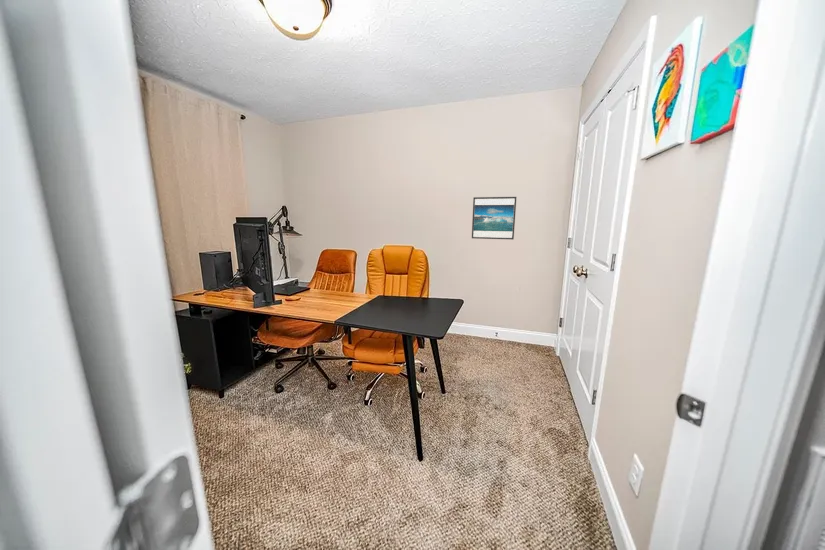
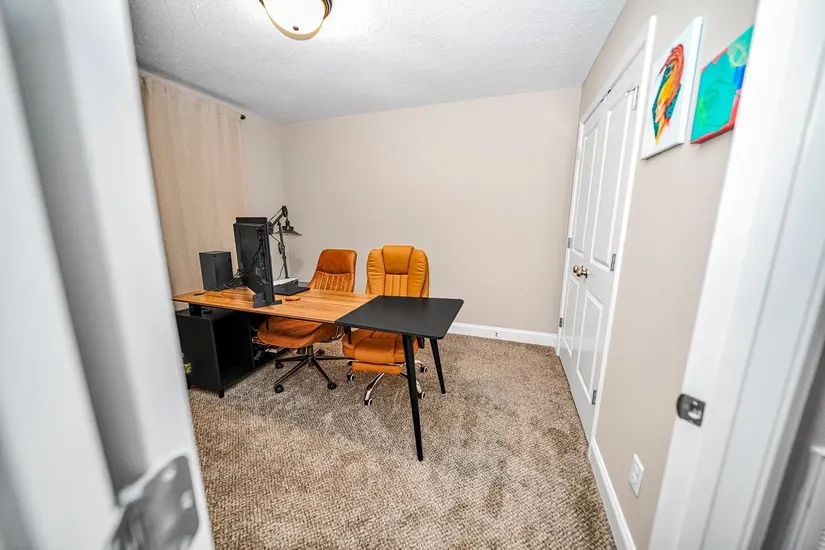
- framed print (493, 218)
